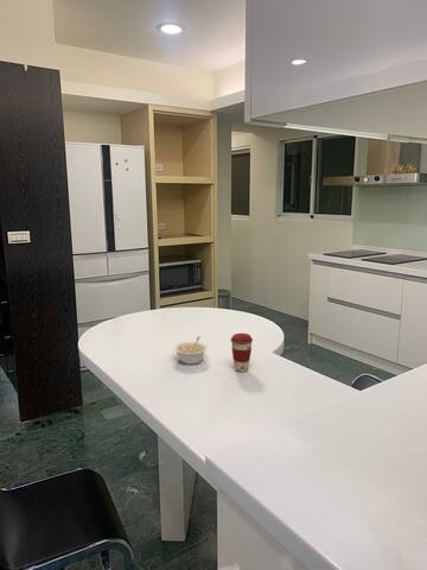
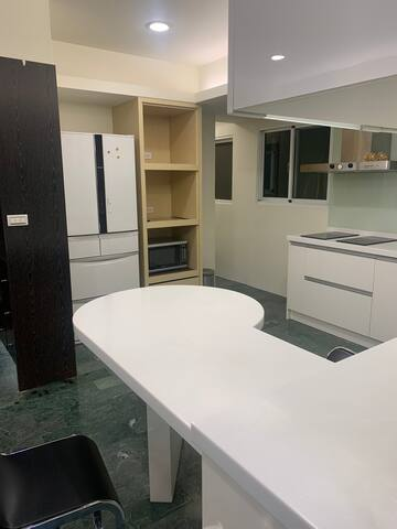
- legume (190, 352)
- coffee cup (241, 352)
